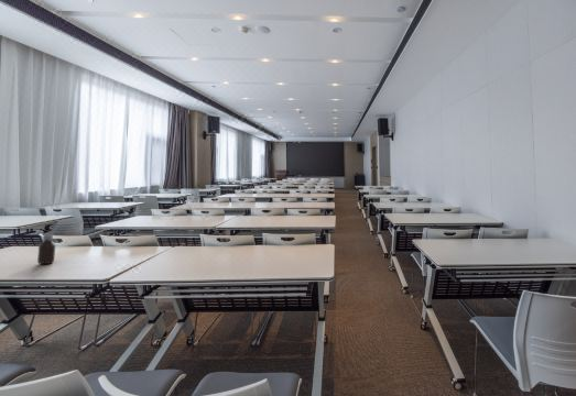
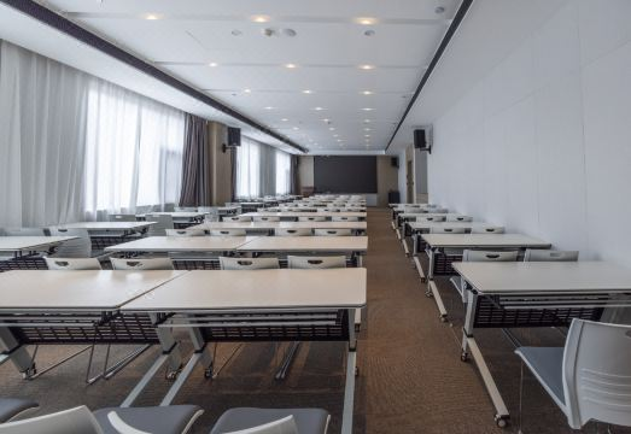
- bottle (46, 249)
